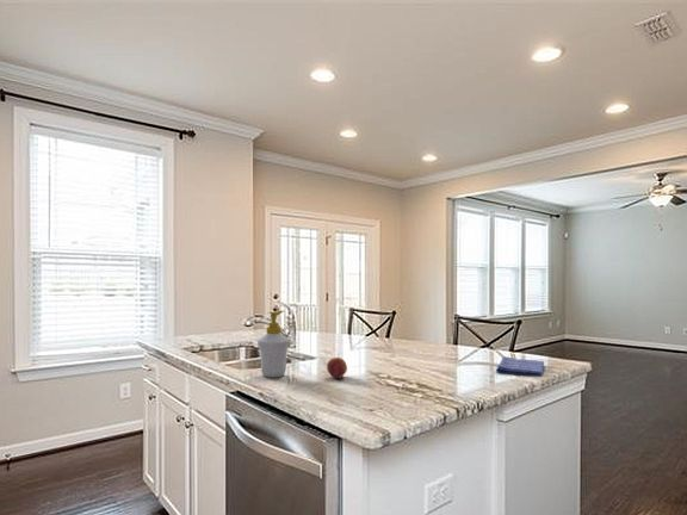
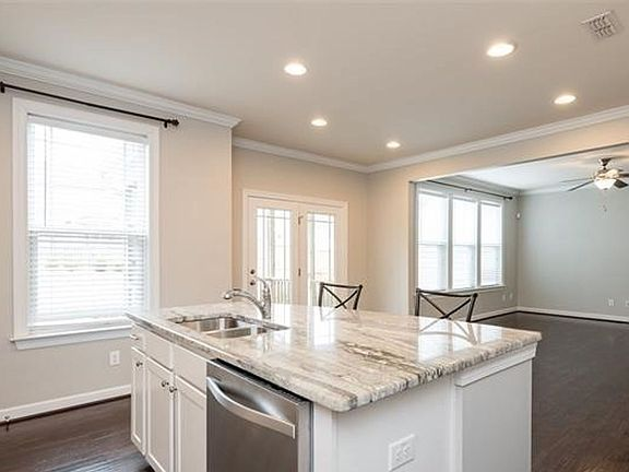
- soap bottle (273, 343)
- fruit (336, 367)
- dish towel (520, 365)
